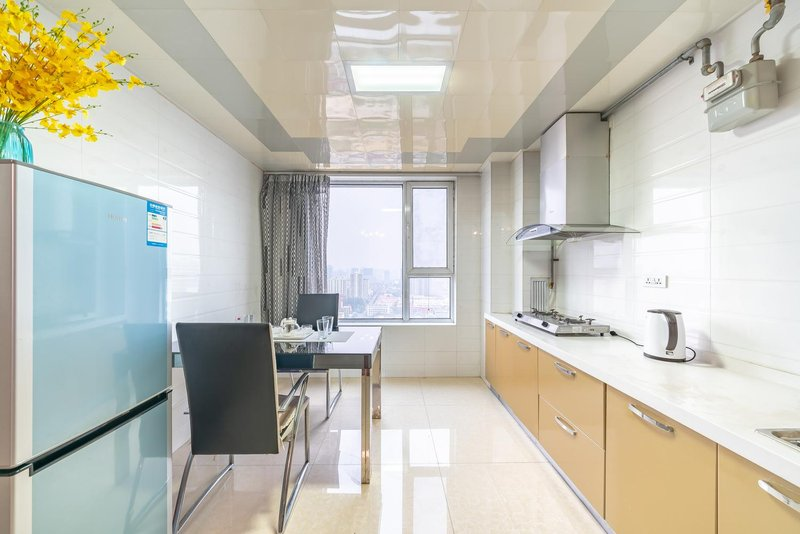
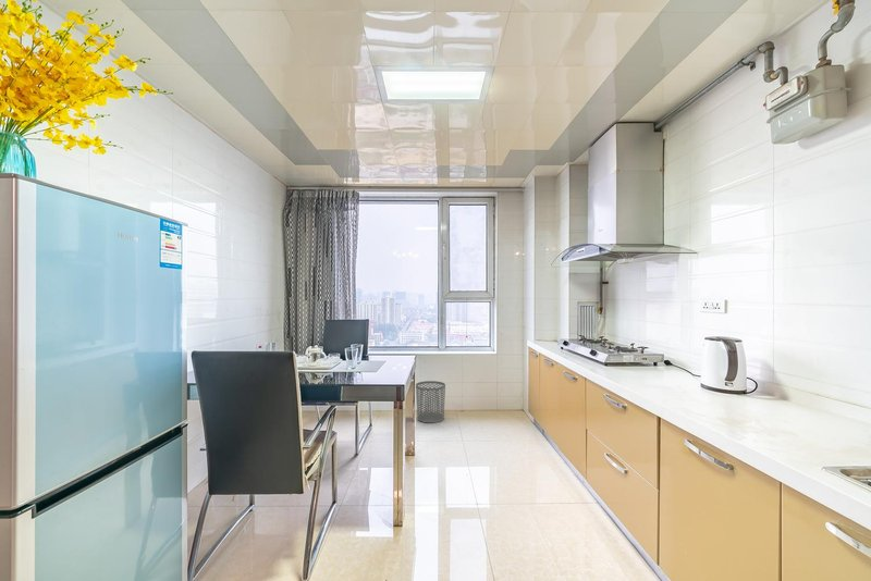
+ waste bin (430, 401)
